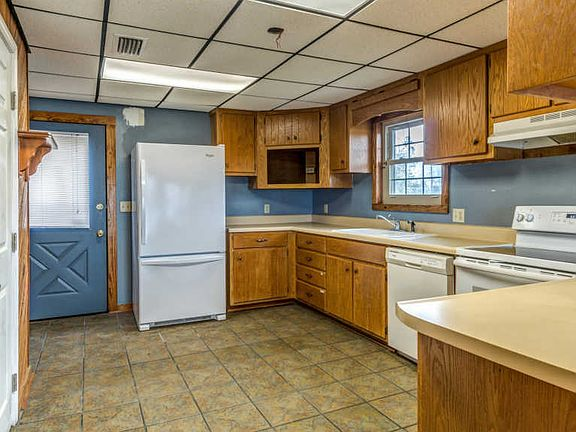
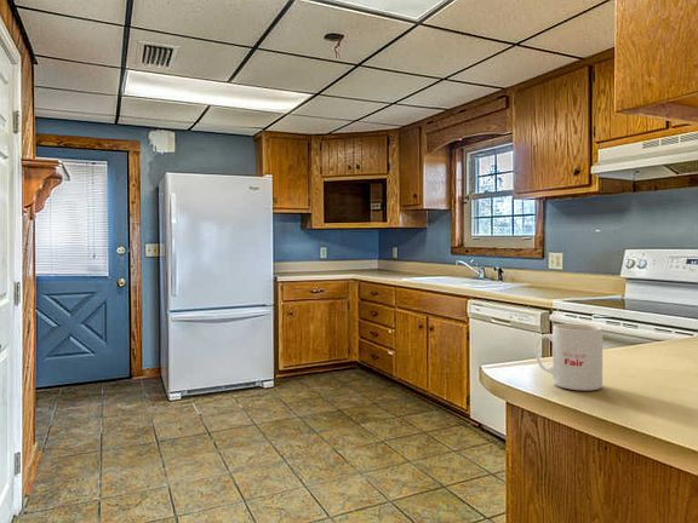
+ mug (567, 355)
